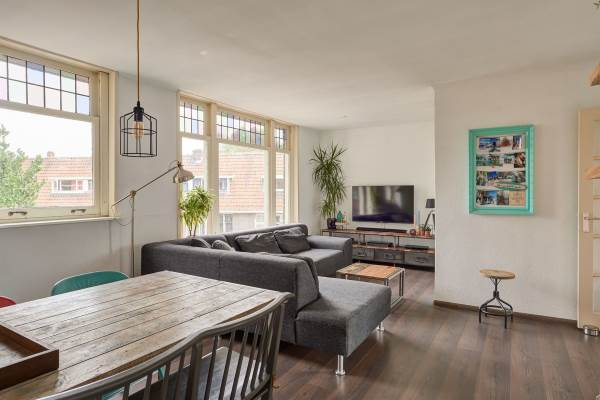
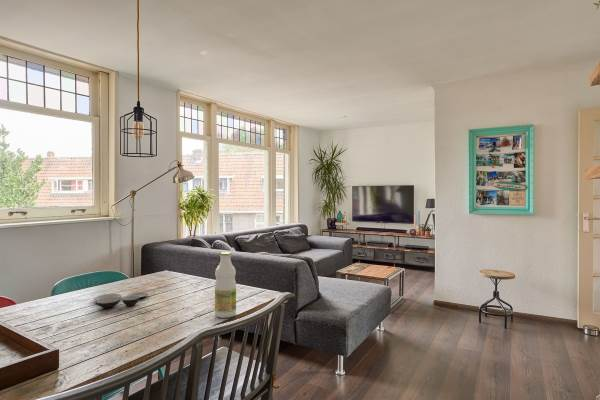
+ bowl set (119, 298)
+ bottle (225, 283)
